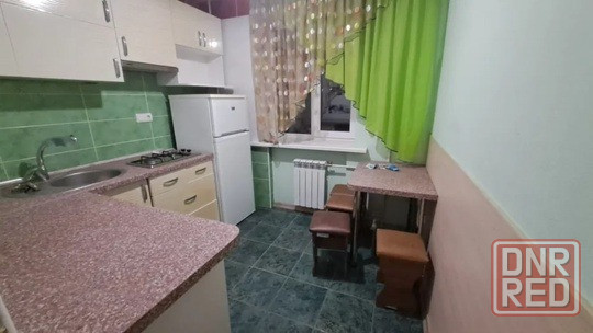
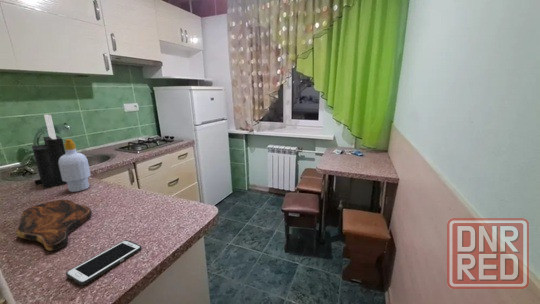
+ knife block (45, 149)
+ cutting board (56, 219)
+ cell phone (106, 259)
+ soap bottle (74, 164)
